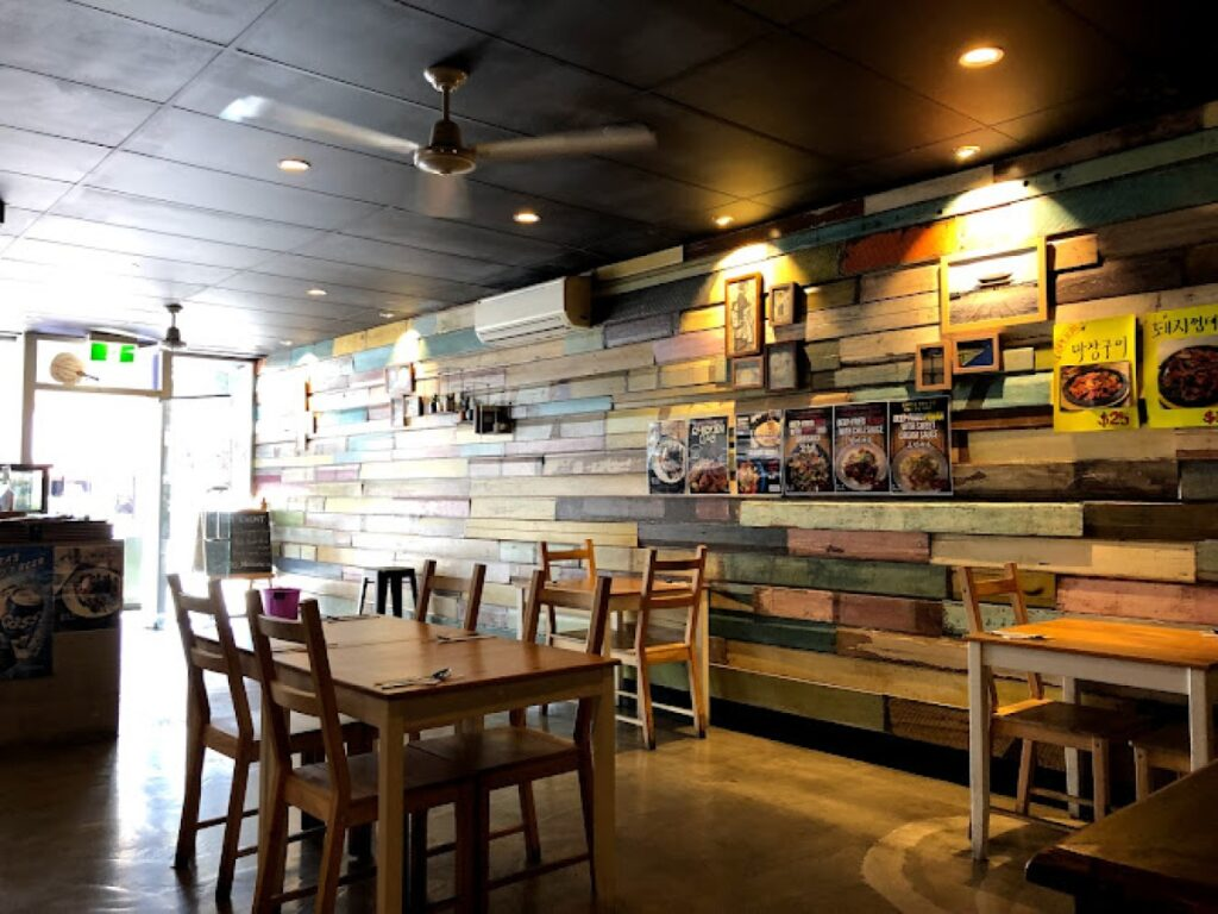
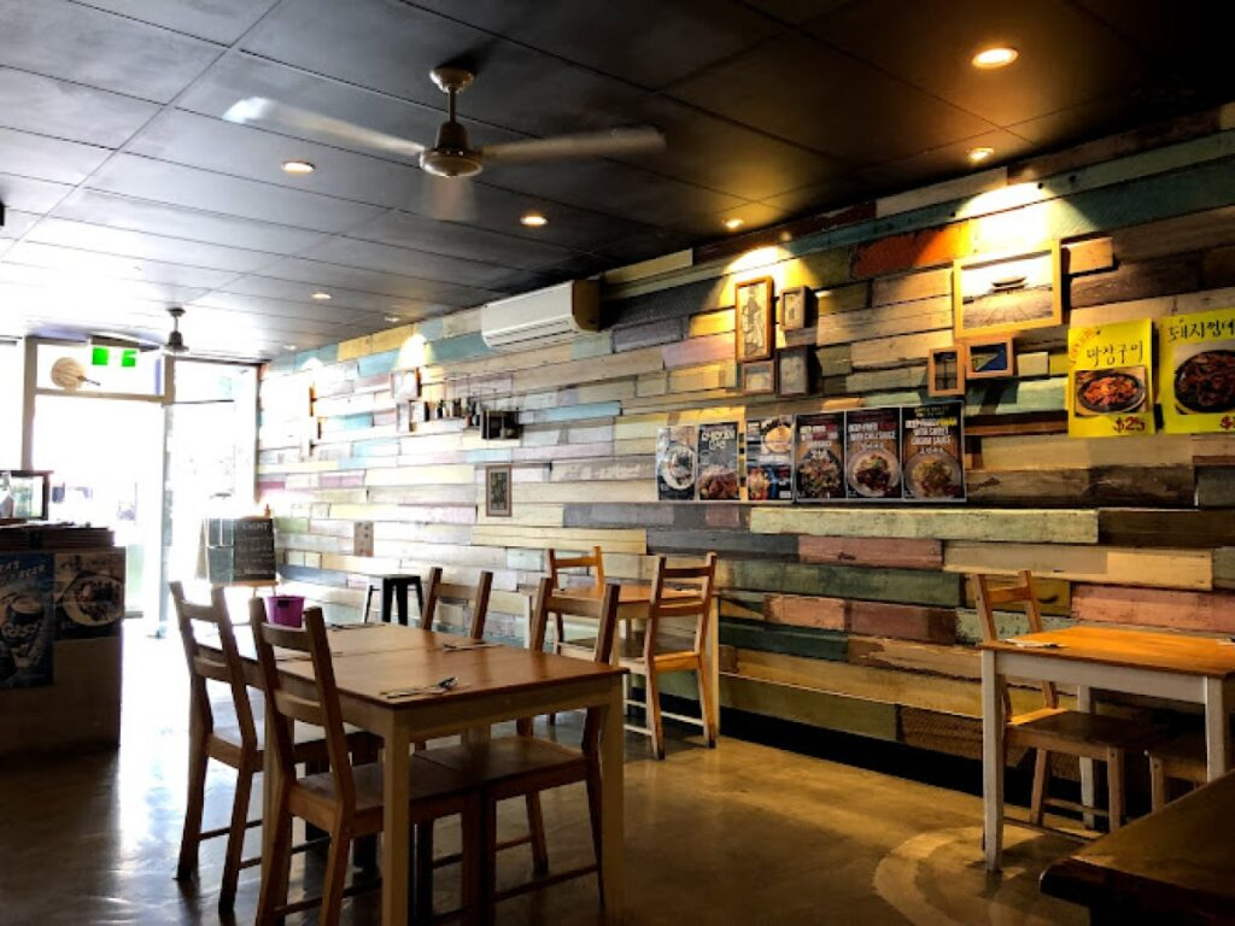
+ wall art (498, 491)
+ wall art (363, 539)
